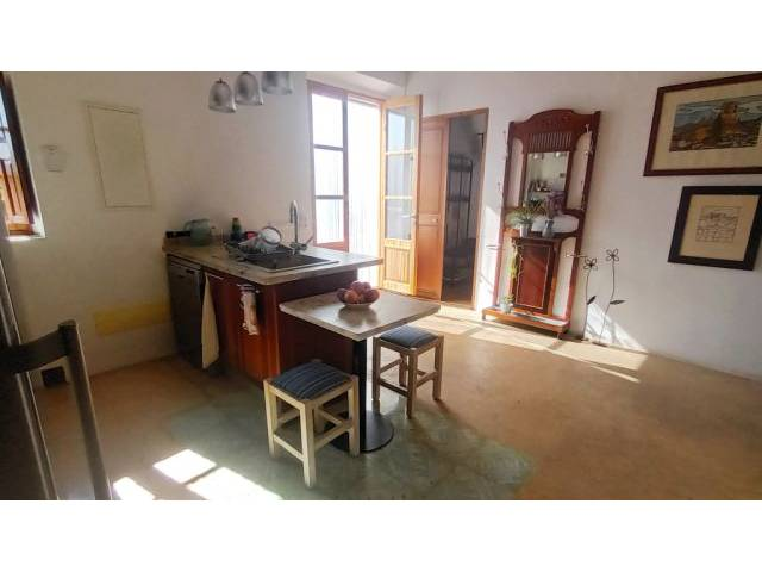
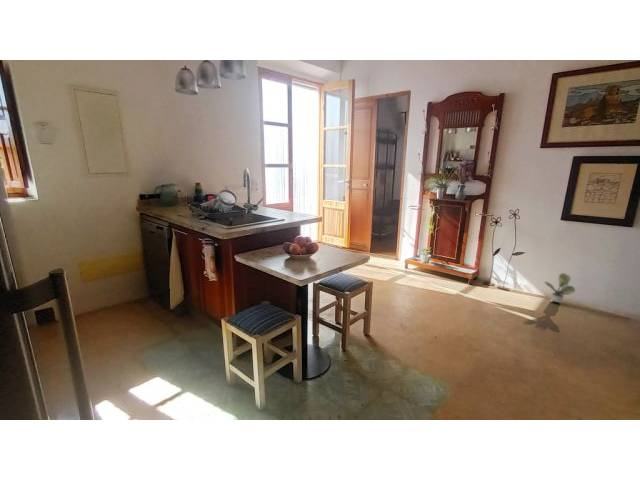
+ potted plant (558, 289)
